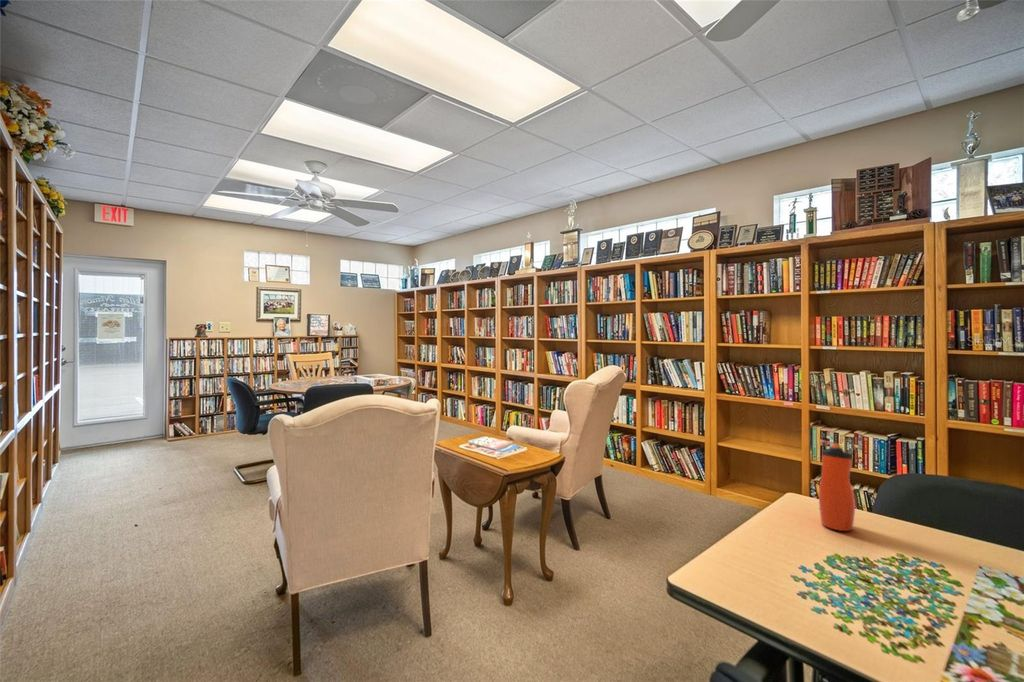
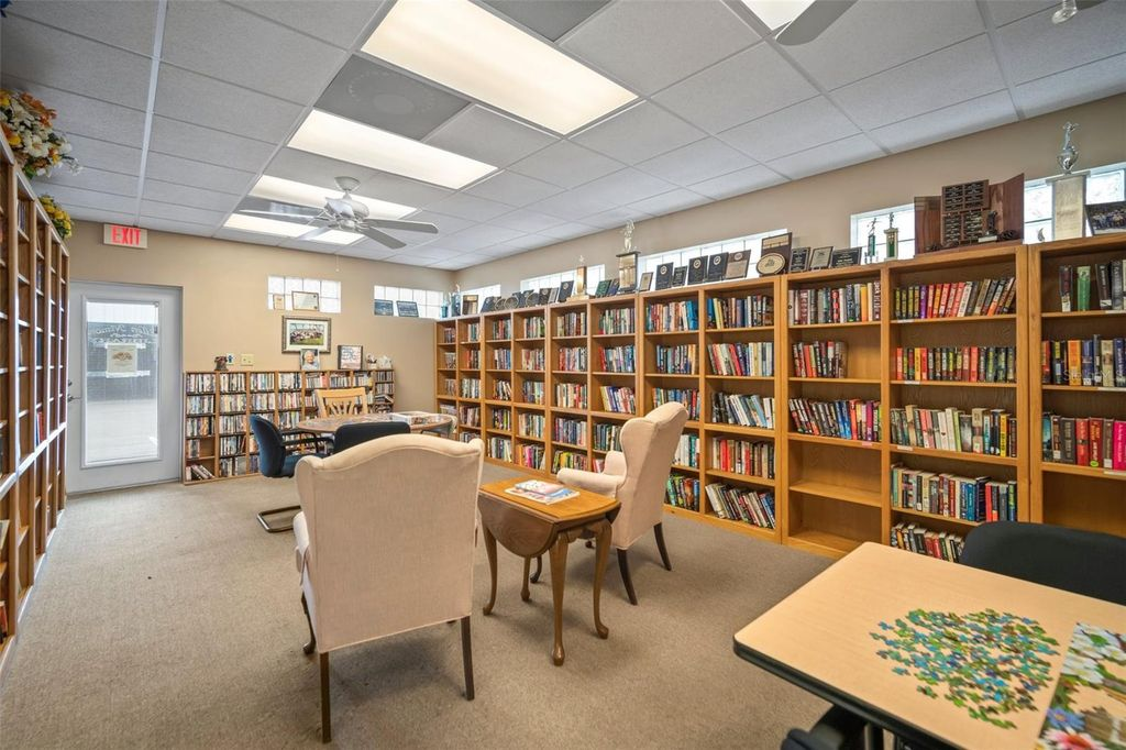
- water bottle (836, 484)
